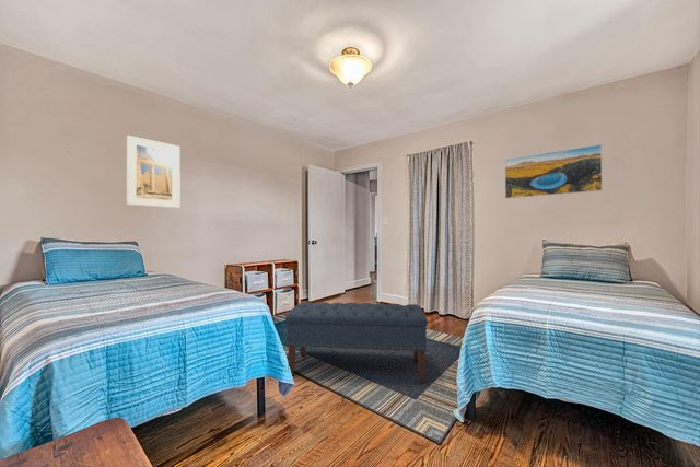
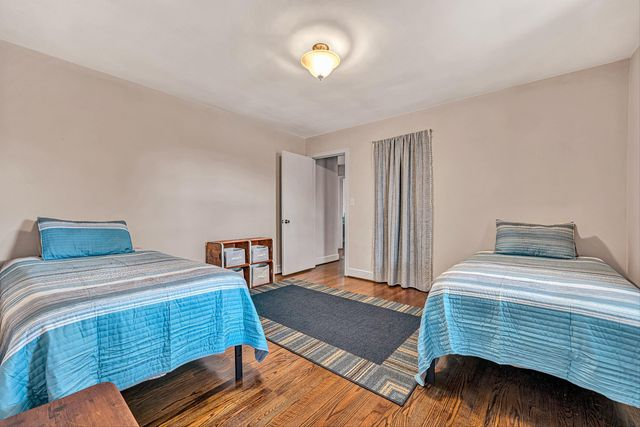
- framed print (154, 173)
- bench (357, 337)
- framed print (549, 174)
